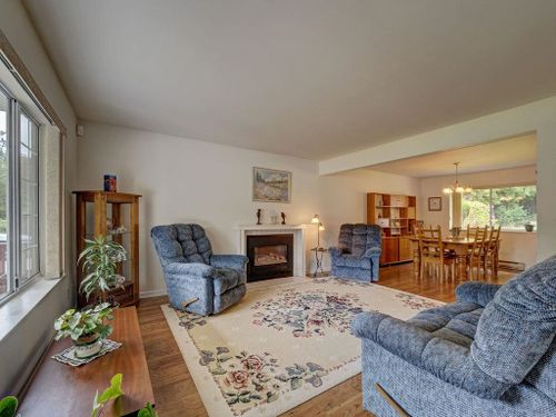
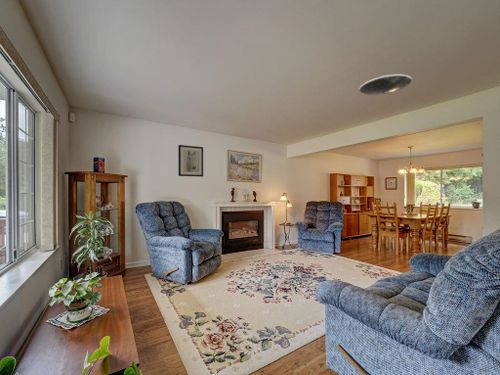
+ ceiling light (384, 84)
+ wall art (191, 161)
